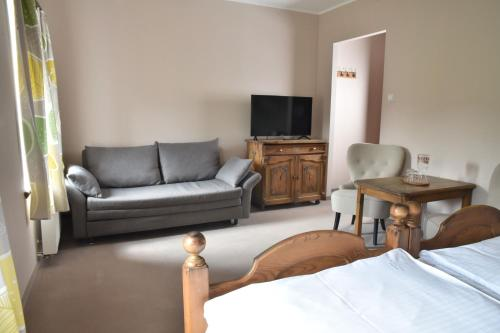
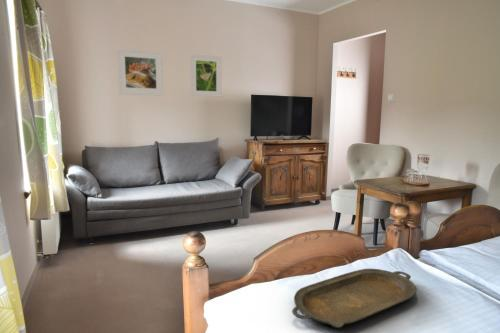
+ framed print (140, 73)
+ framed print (206, 76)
+ serving tray (356, 295)
